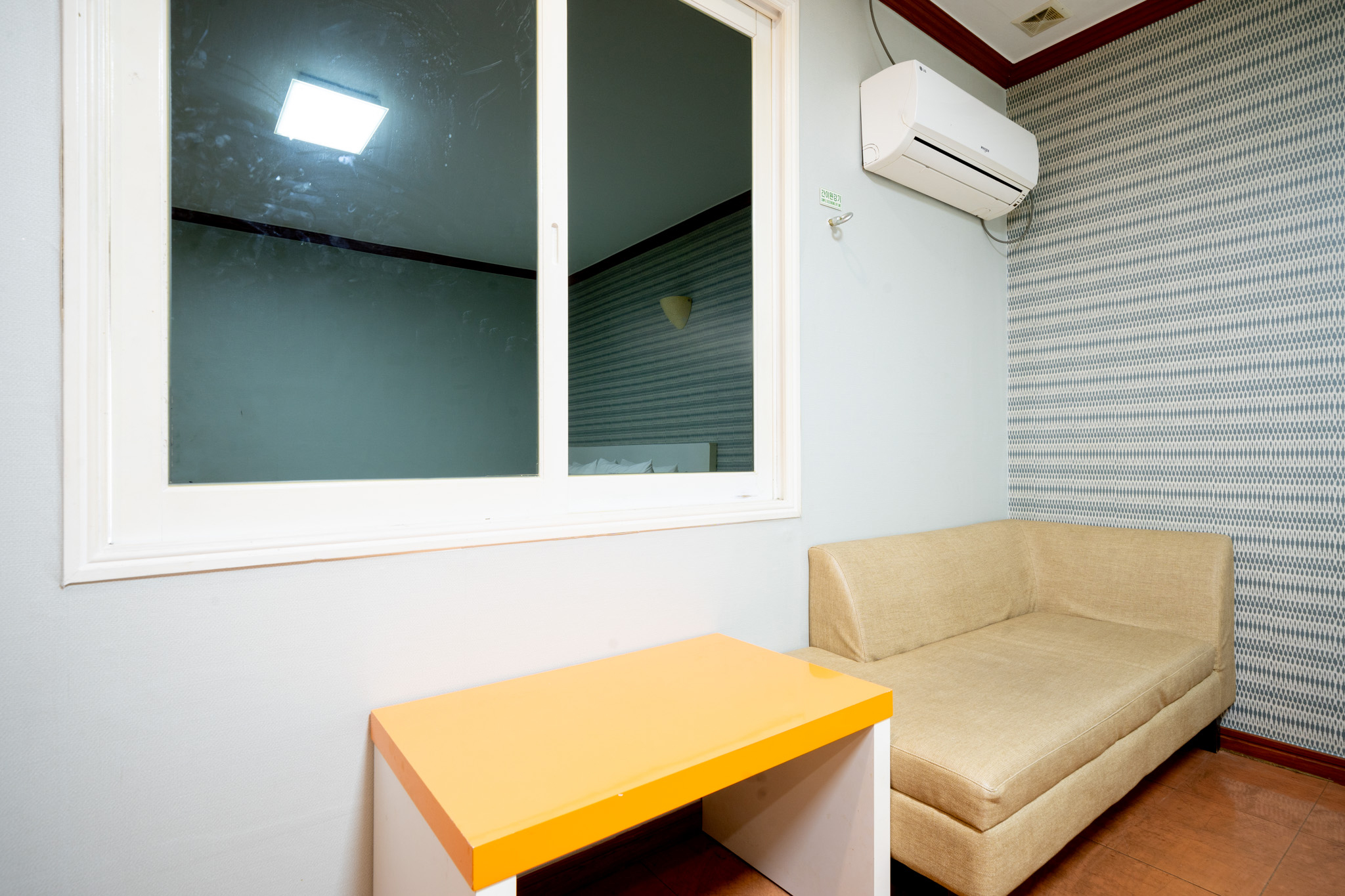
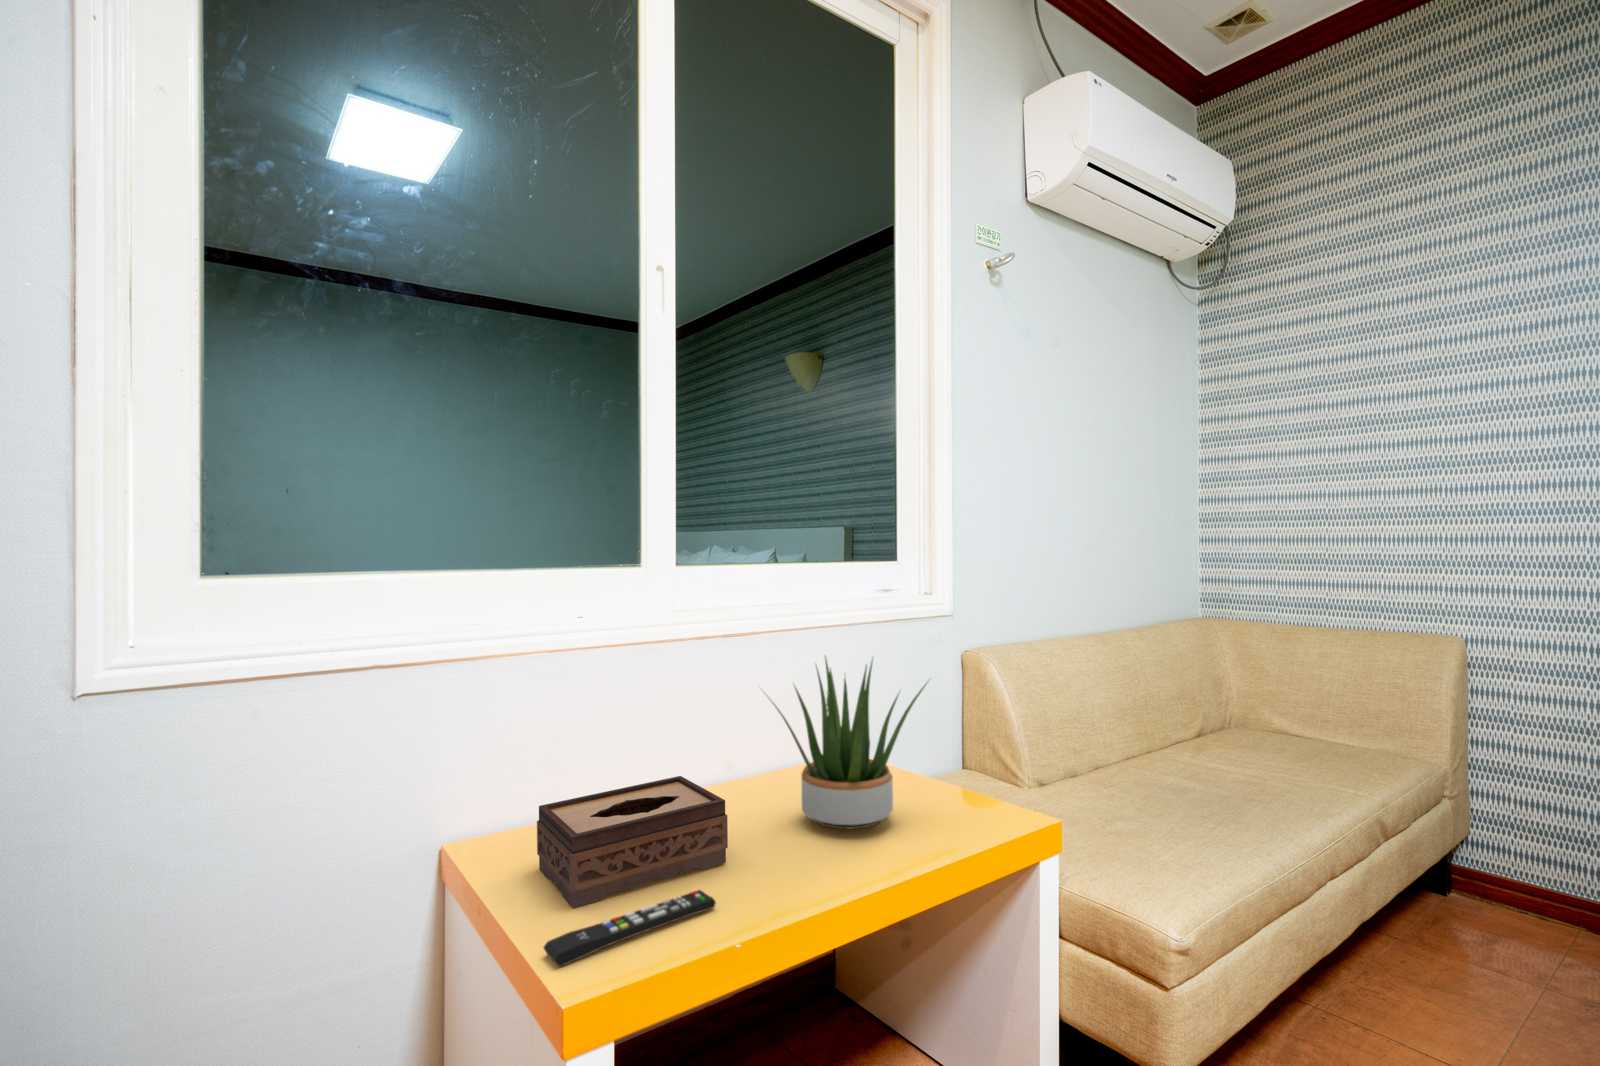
+ tissue box (633, 834)
+ potted plant (846, 740)
+ remote control (634, 923)
